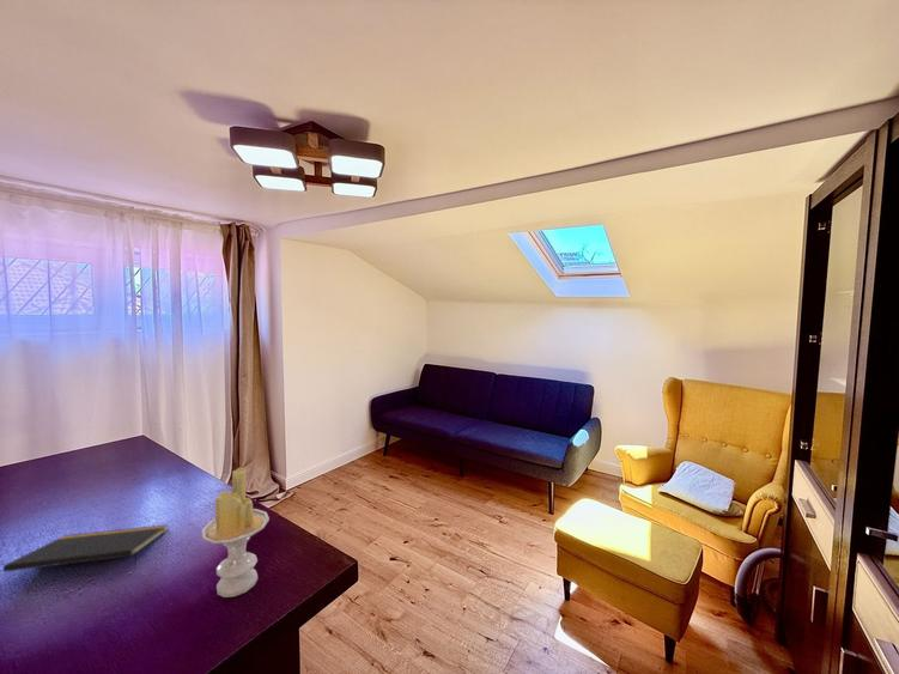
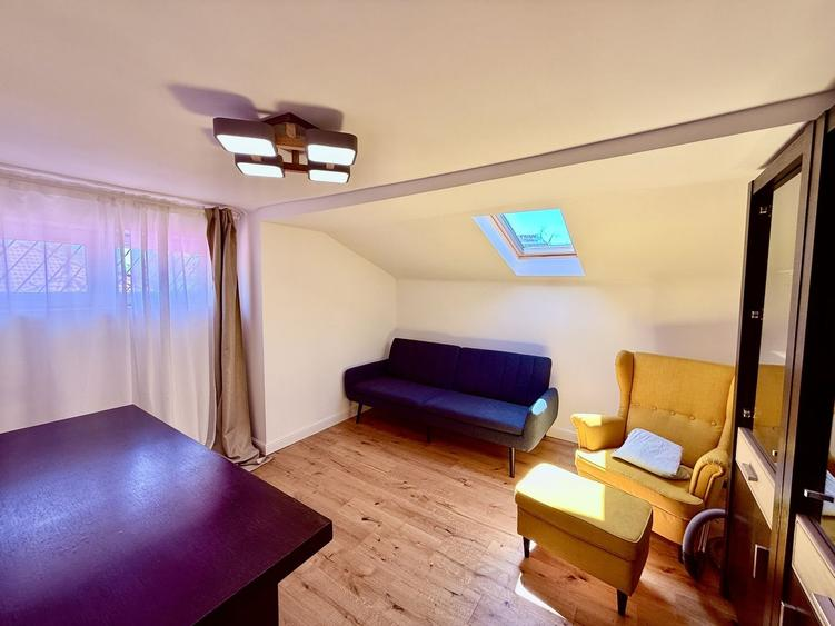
- notepad (96, 545)
- candle (236, 528)
